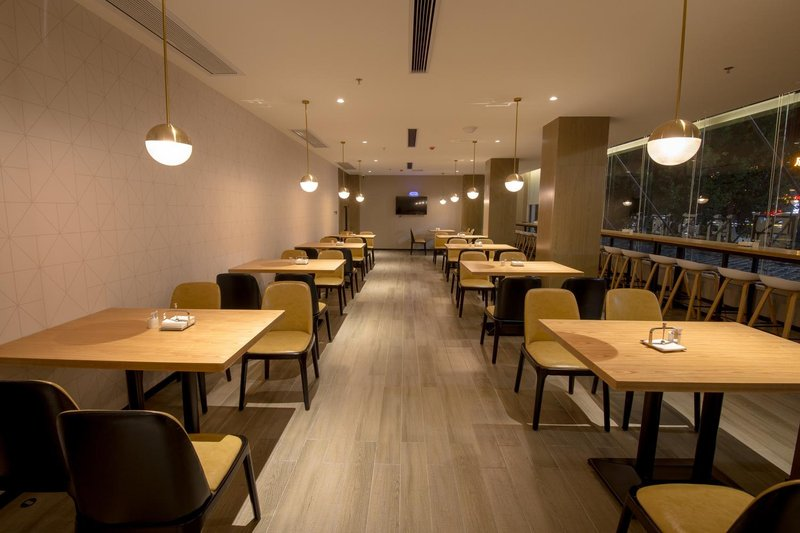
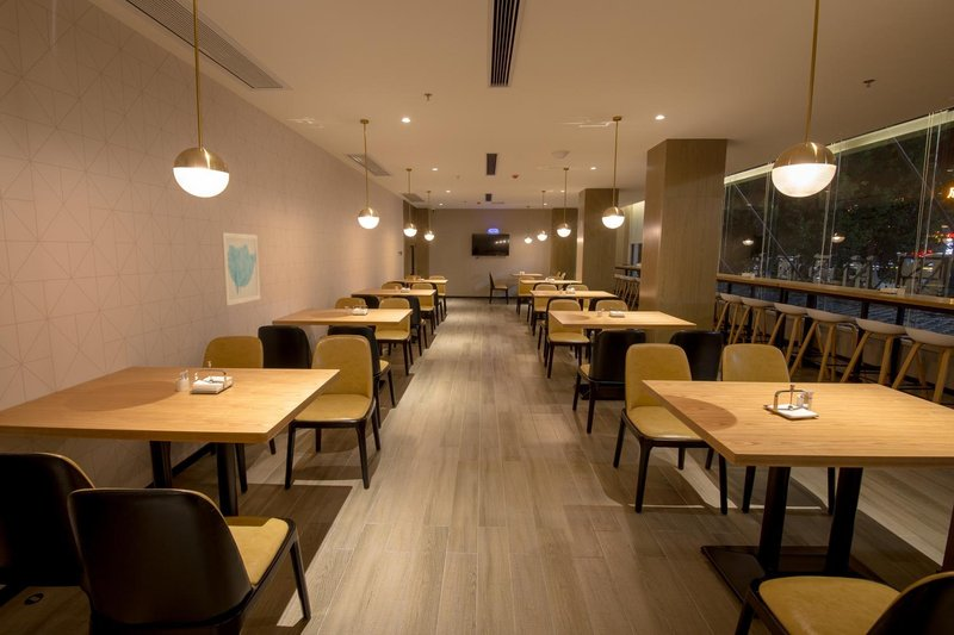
+ wall art (242, 268)
